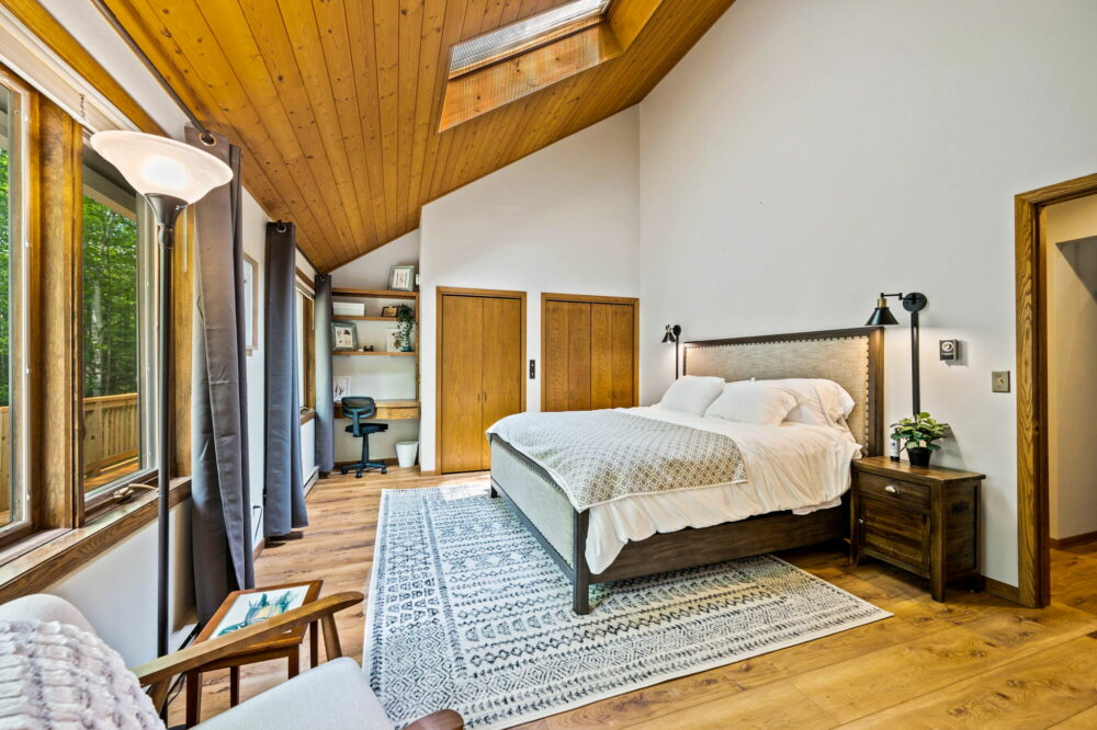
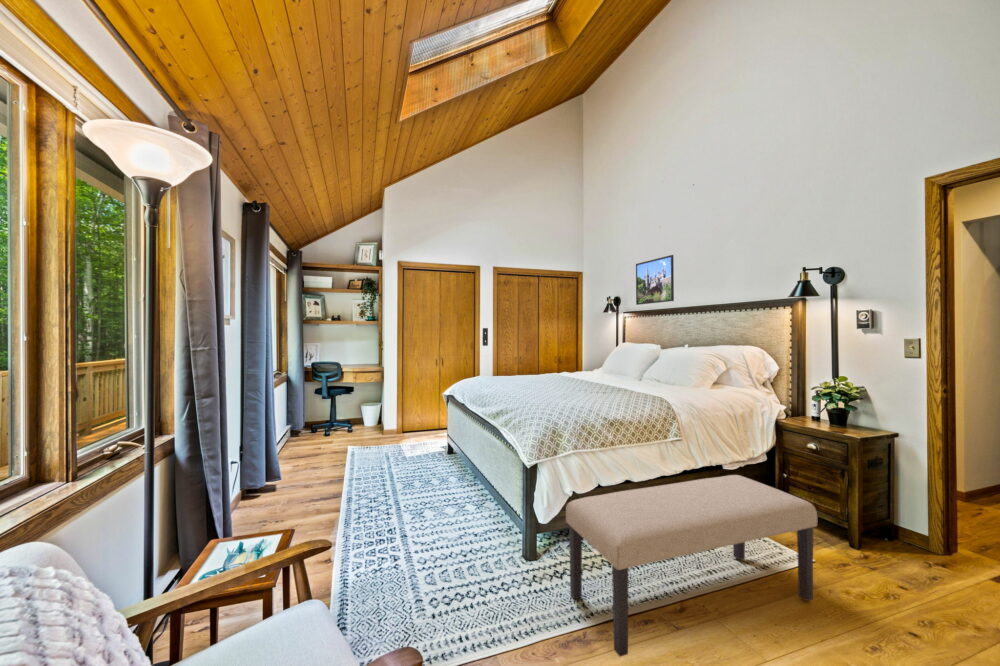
+ bench (689, 546)
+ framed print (653, 281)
